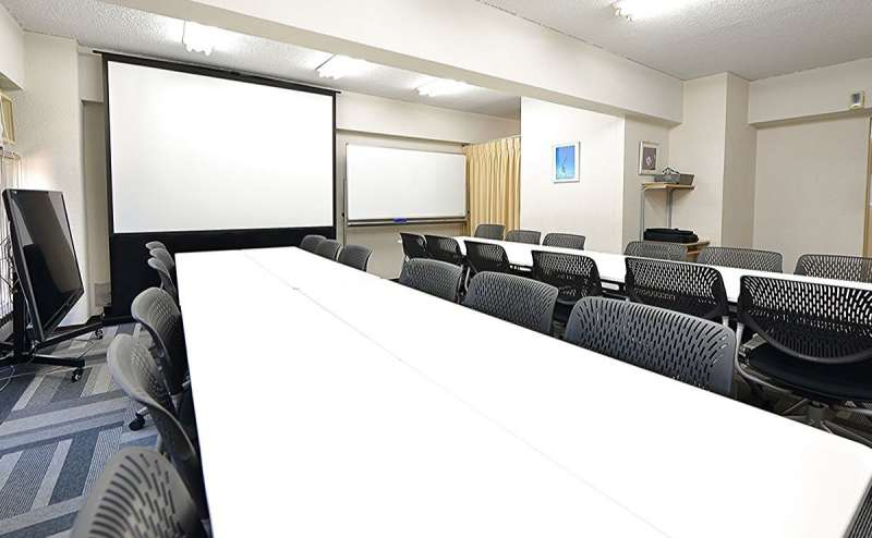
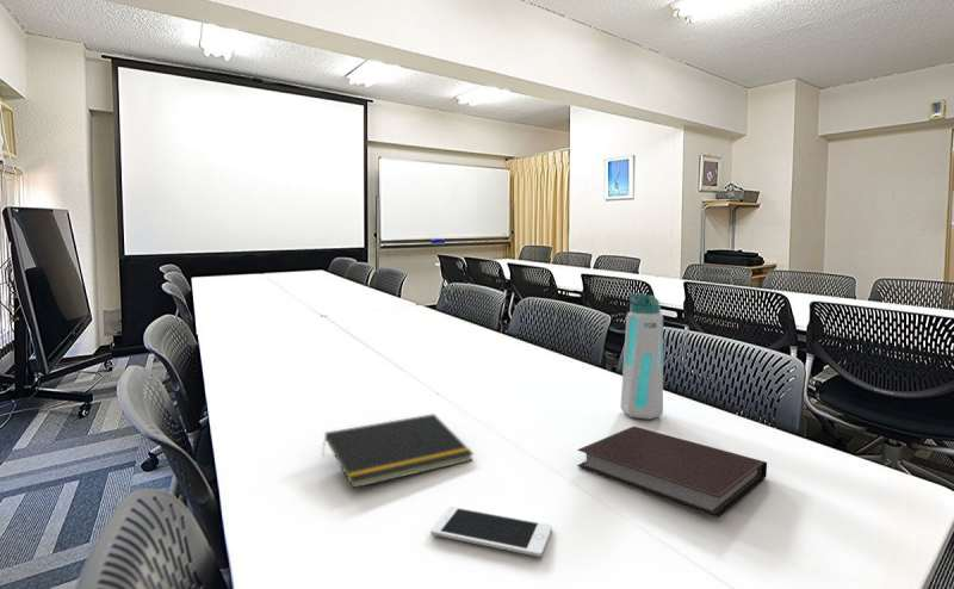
+ notebook (669, 463)
+ notepad (398, 446)
+ cell phone (491, 529)
+ water bottle (643, 354)
